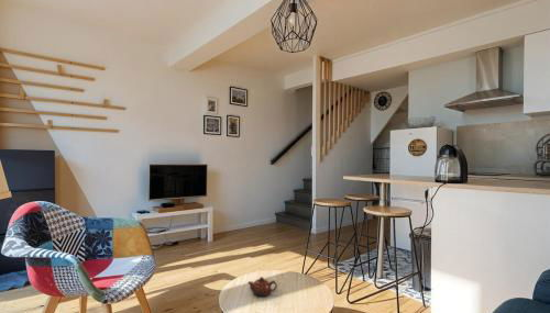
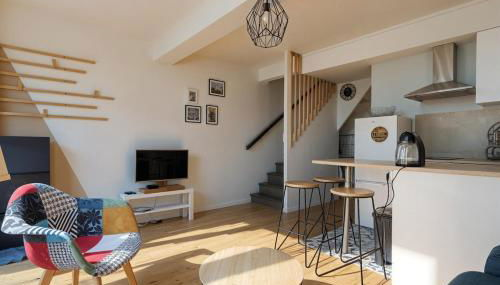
- teapot (262, 284)
